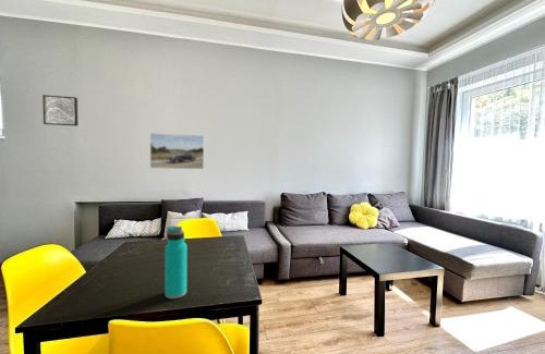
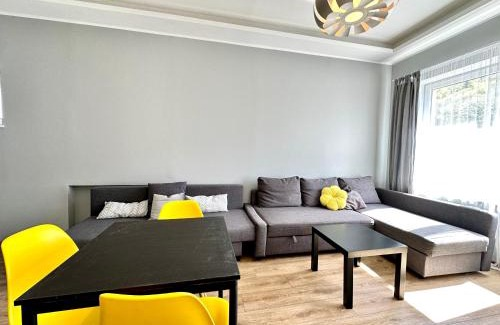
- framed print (178, 151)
- wall art (60, 110)
- water bottle (175, 260)
